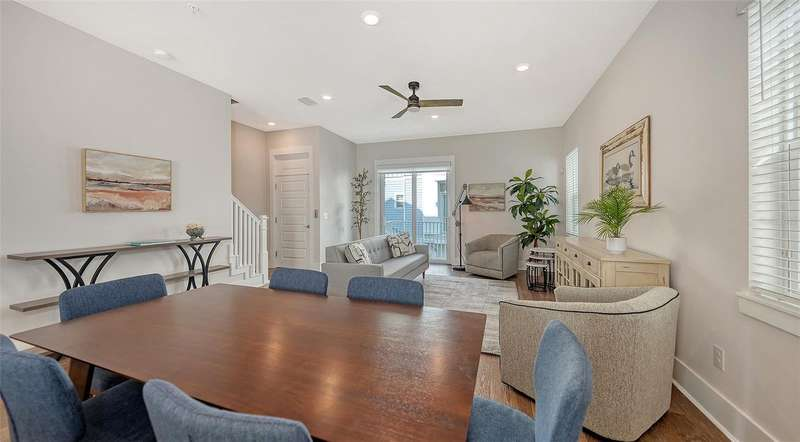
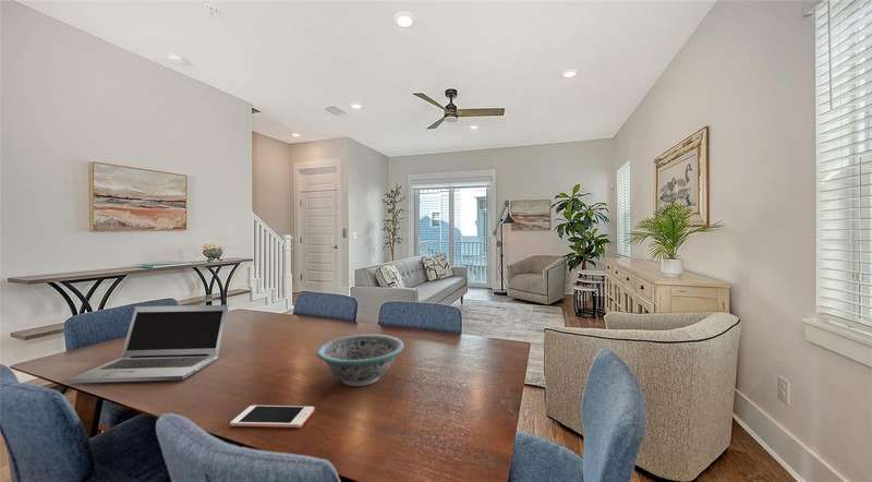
+ decorative bowl (361, 362)
+ cell phone (274, 415)
+ laptop (157, 339)
